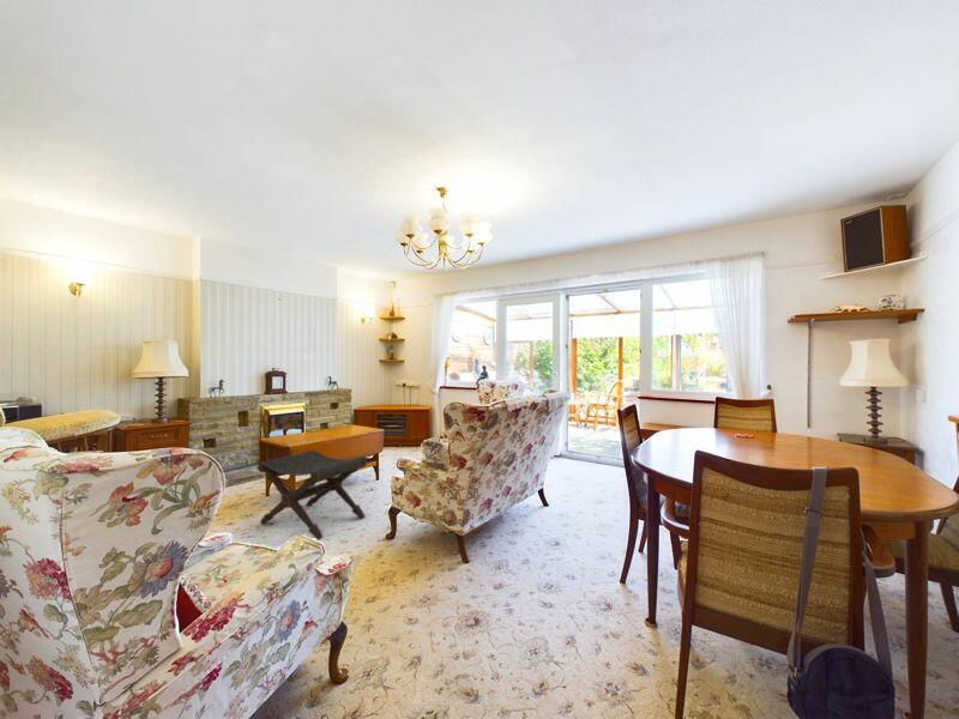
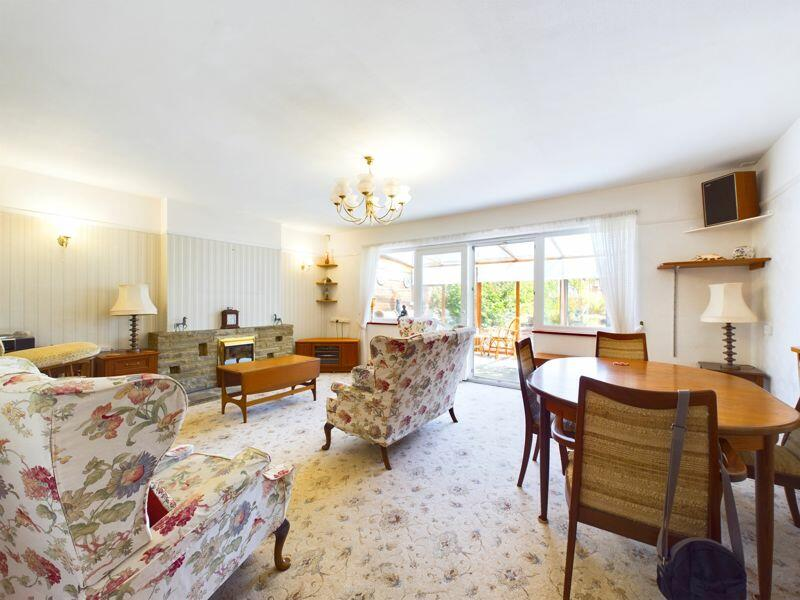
- footstool (313, 489)
